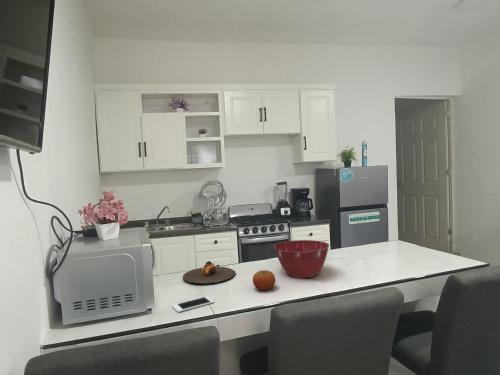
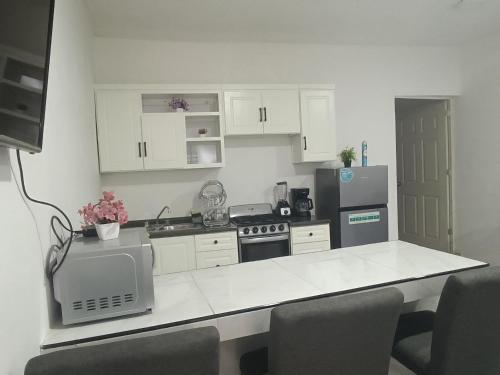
- plate (209, 268)
- cell phone (193, 303)
- fruit (264, 280)
- mixing bowl (301, 259)
